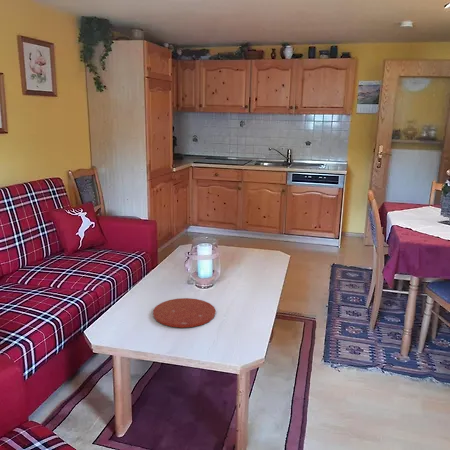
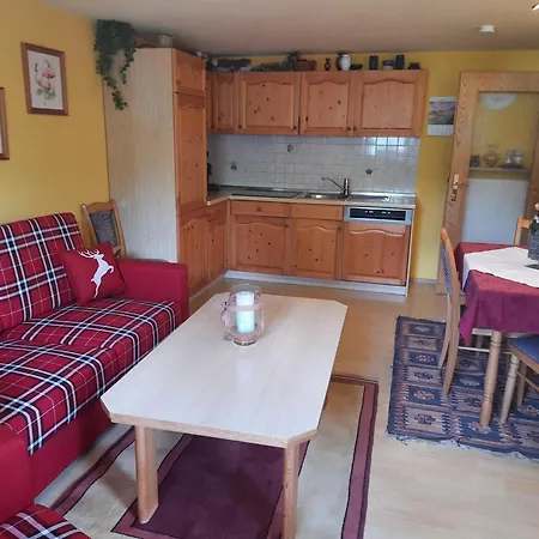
- plate (184, 311)
